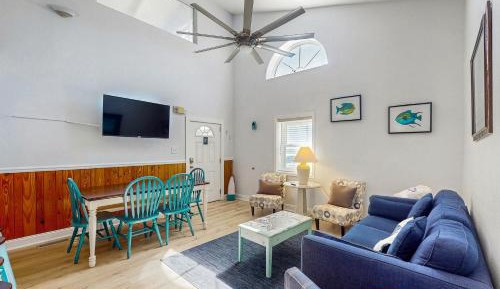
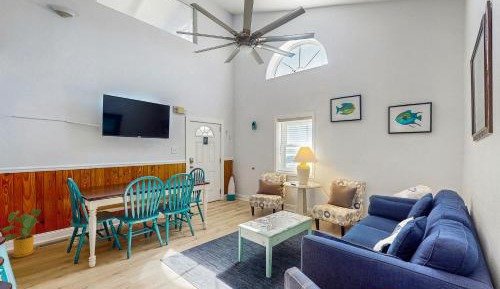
+ house plant (22, 233)
